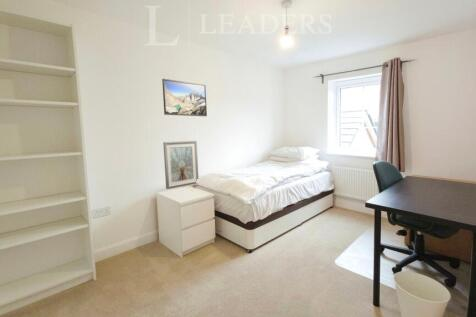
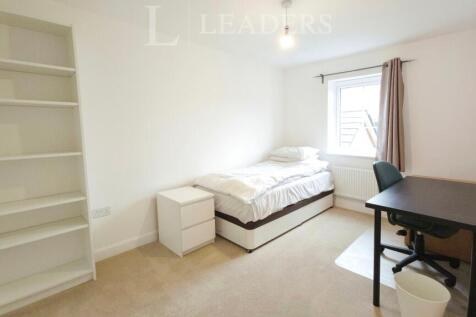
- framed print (186, 98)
- picture frame (182, 163)
